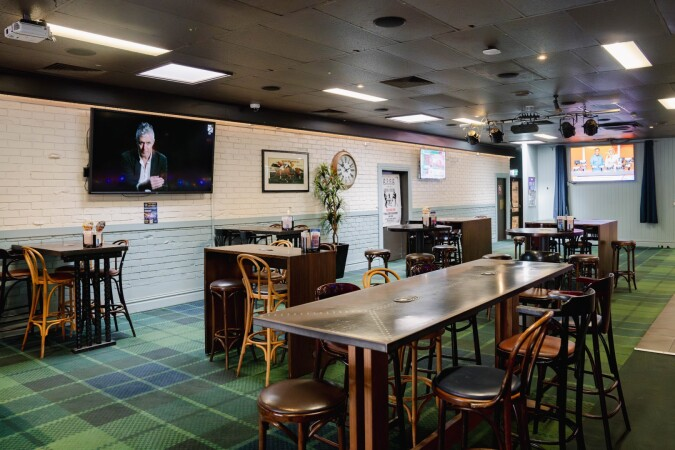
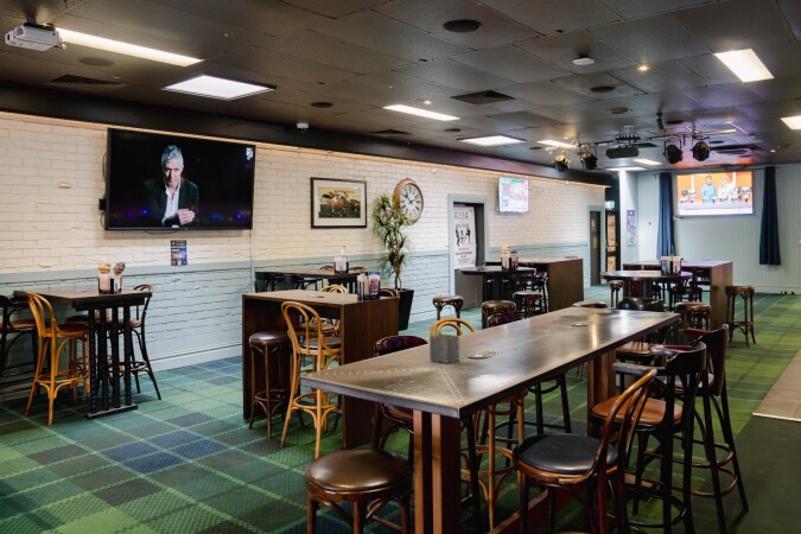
+ napkin holder (444, 343)
